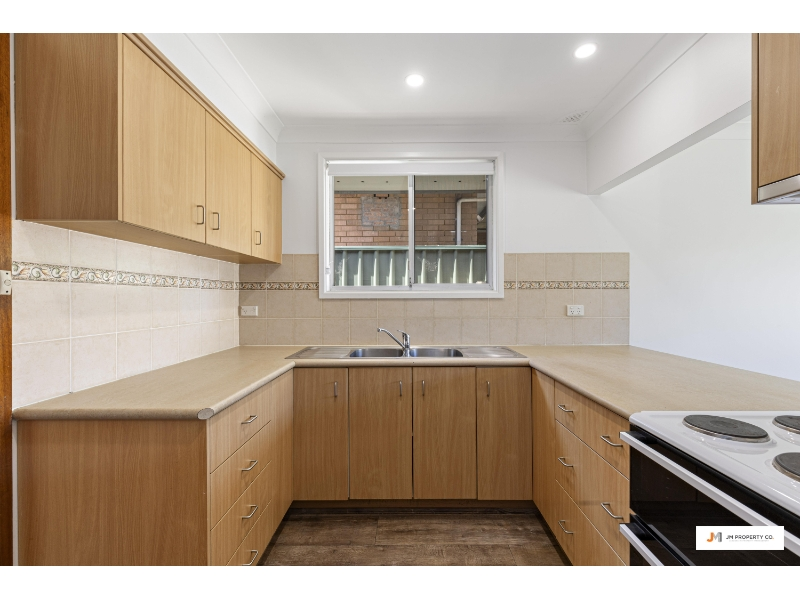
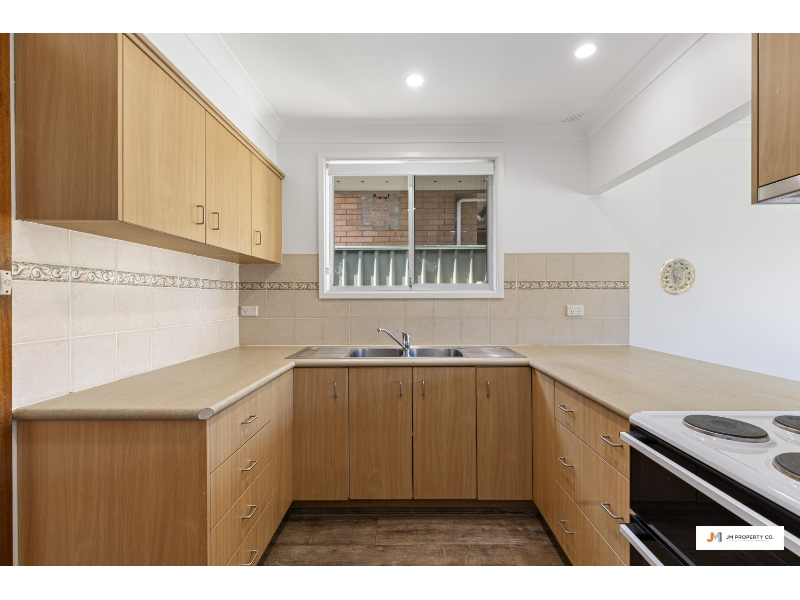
+ decorative plate (677, 276)
